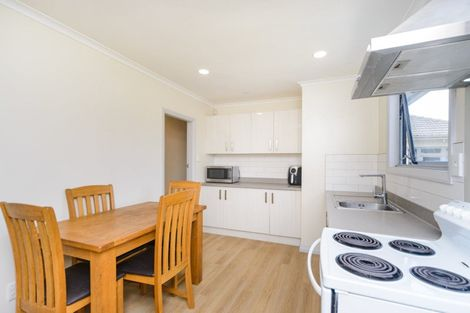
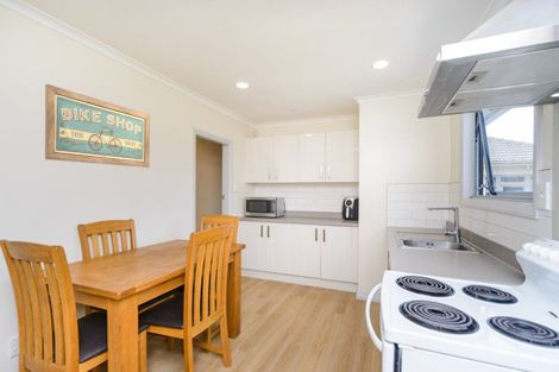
+ wall art (106, 133)
